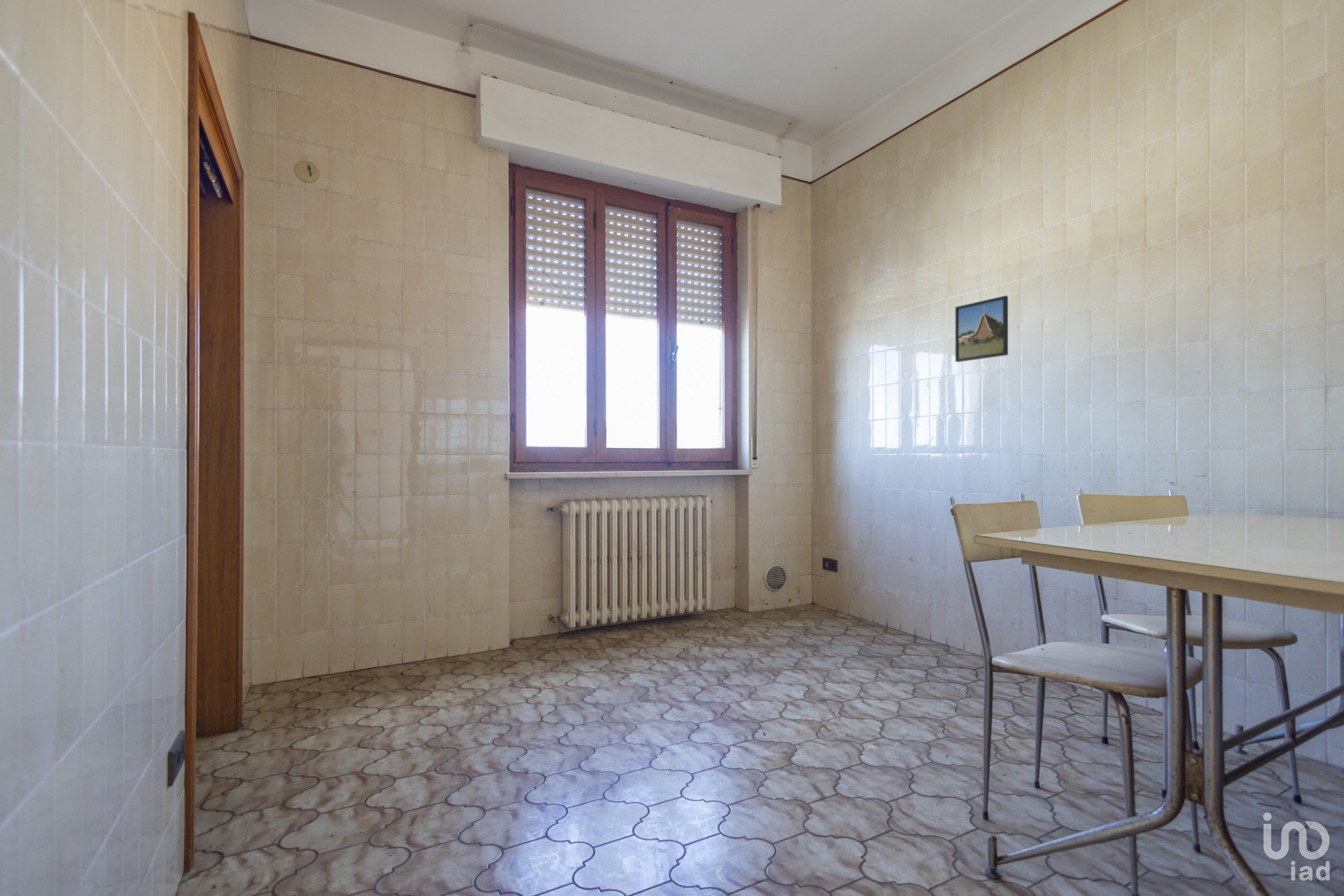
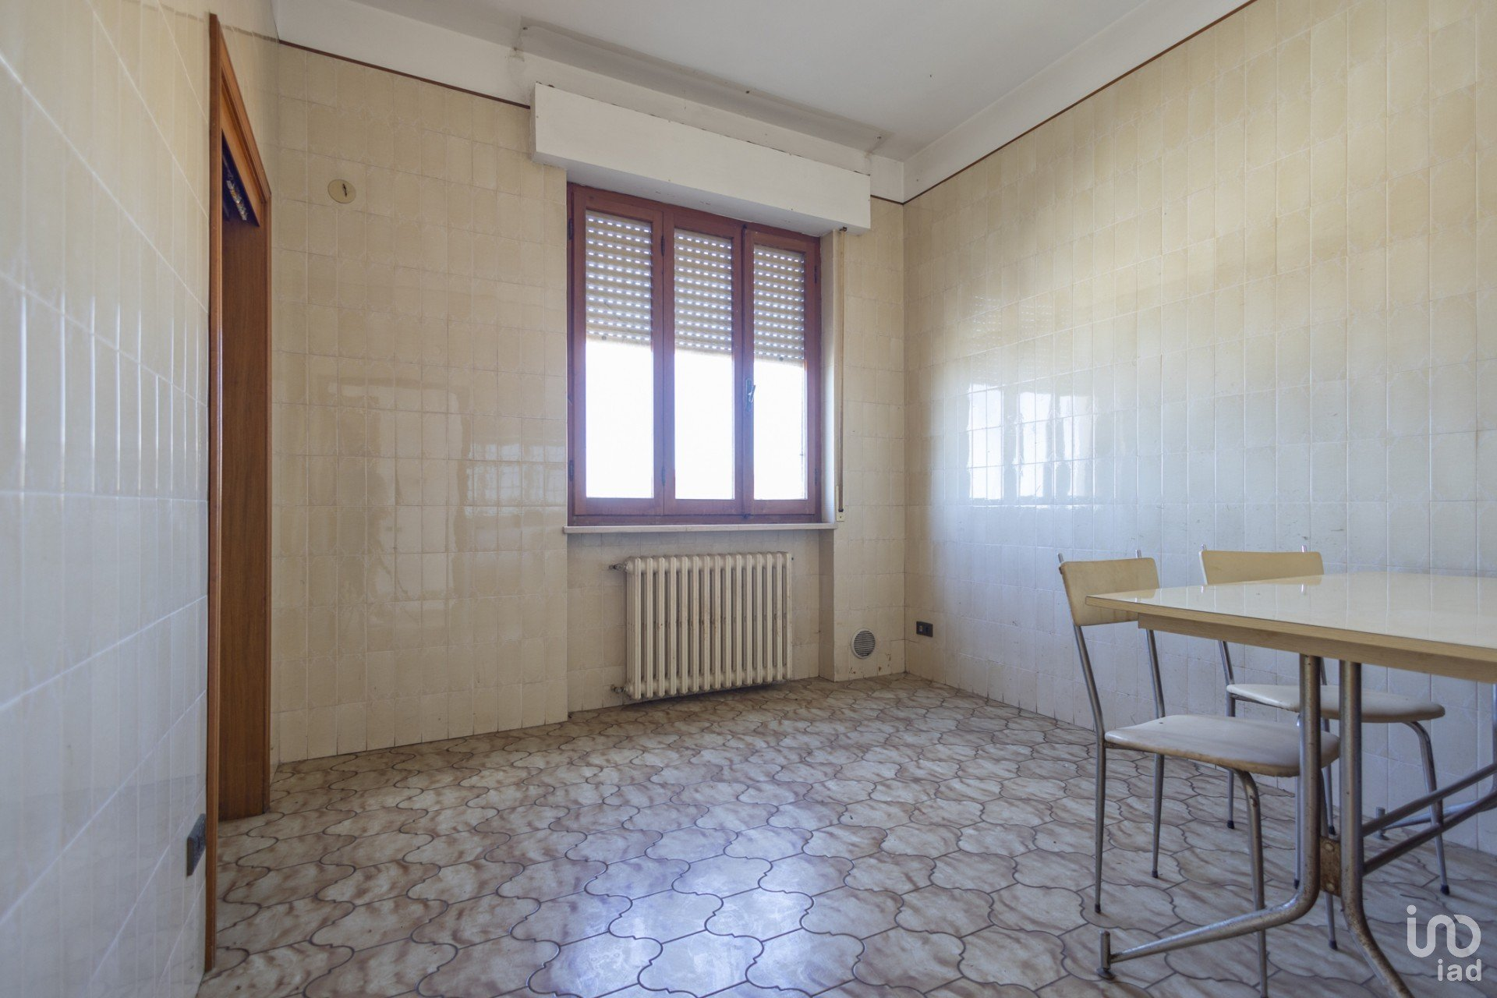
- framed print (980, 330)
